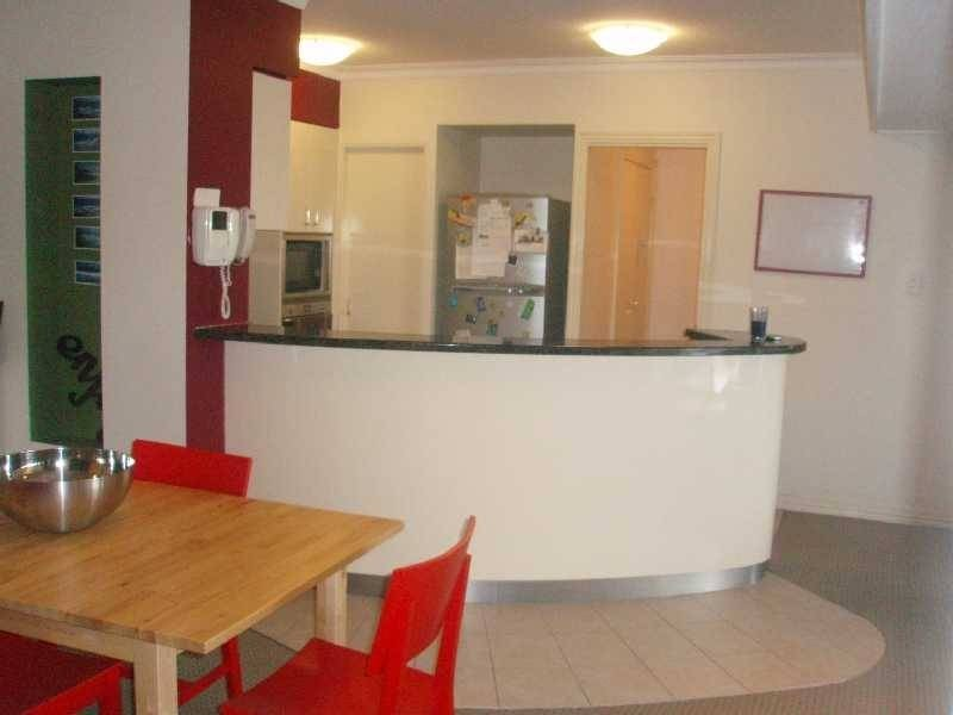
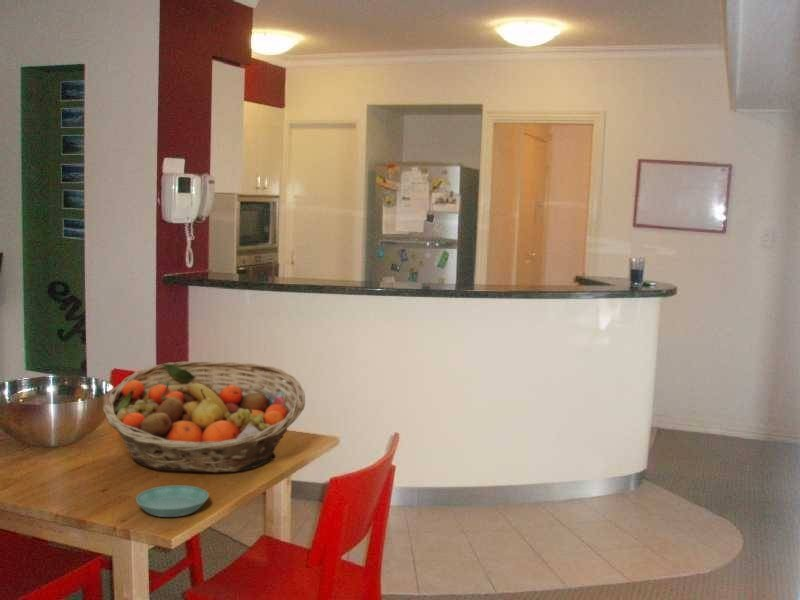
+ saucer (172, 502)
+ fruit basket (206, 414)
